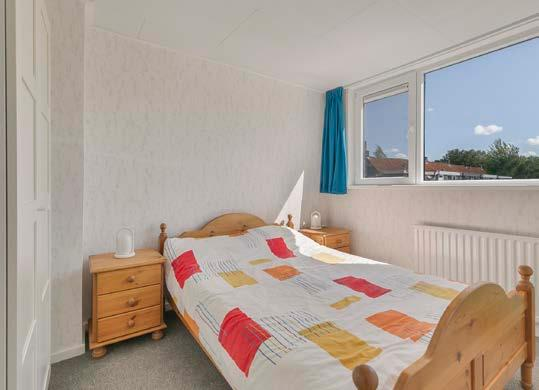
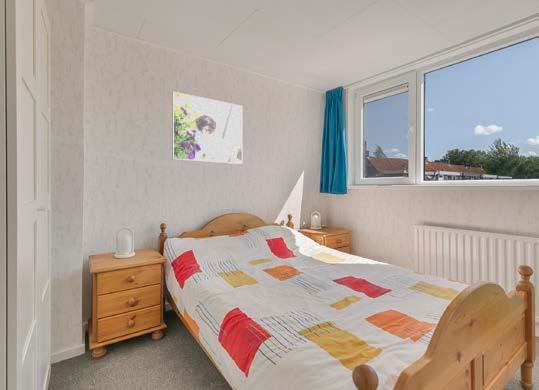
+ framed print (209, 130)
